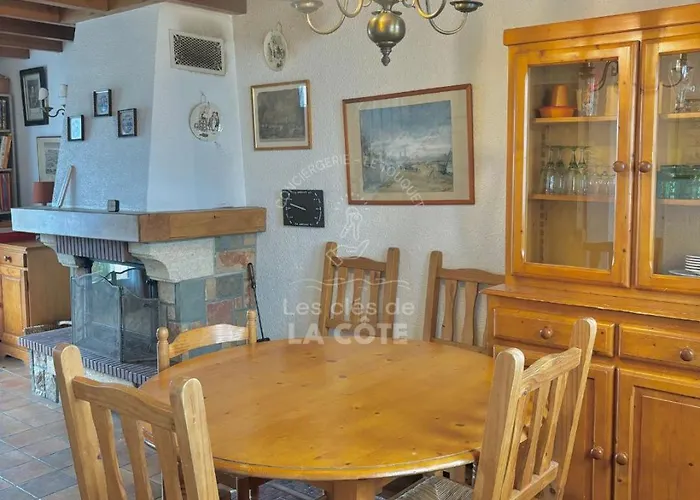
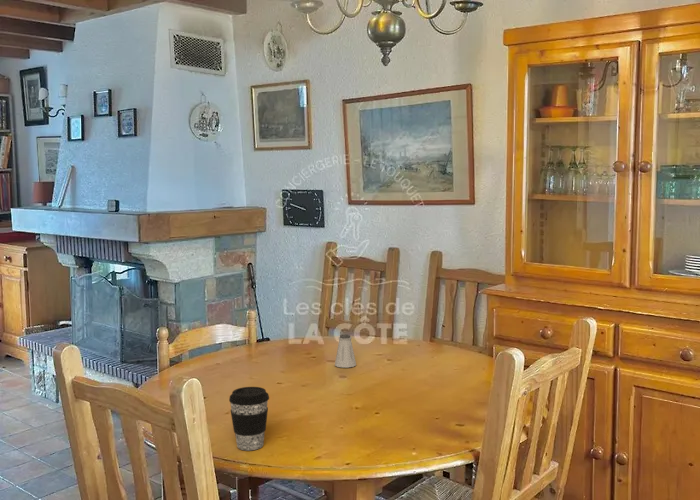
+ coffee cup (249, 418)
+ saltshaker (345, 350)
